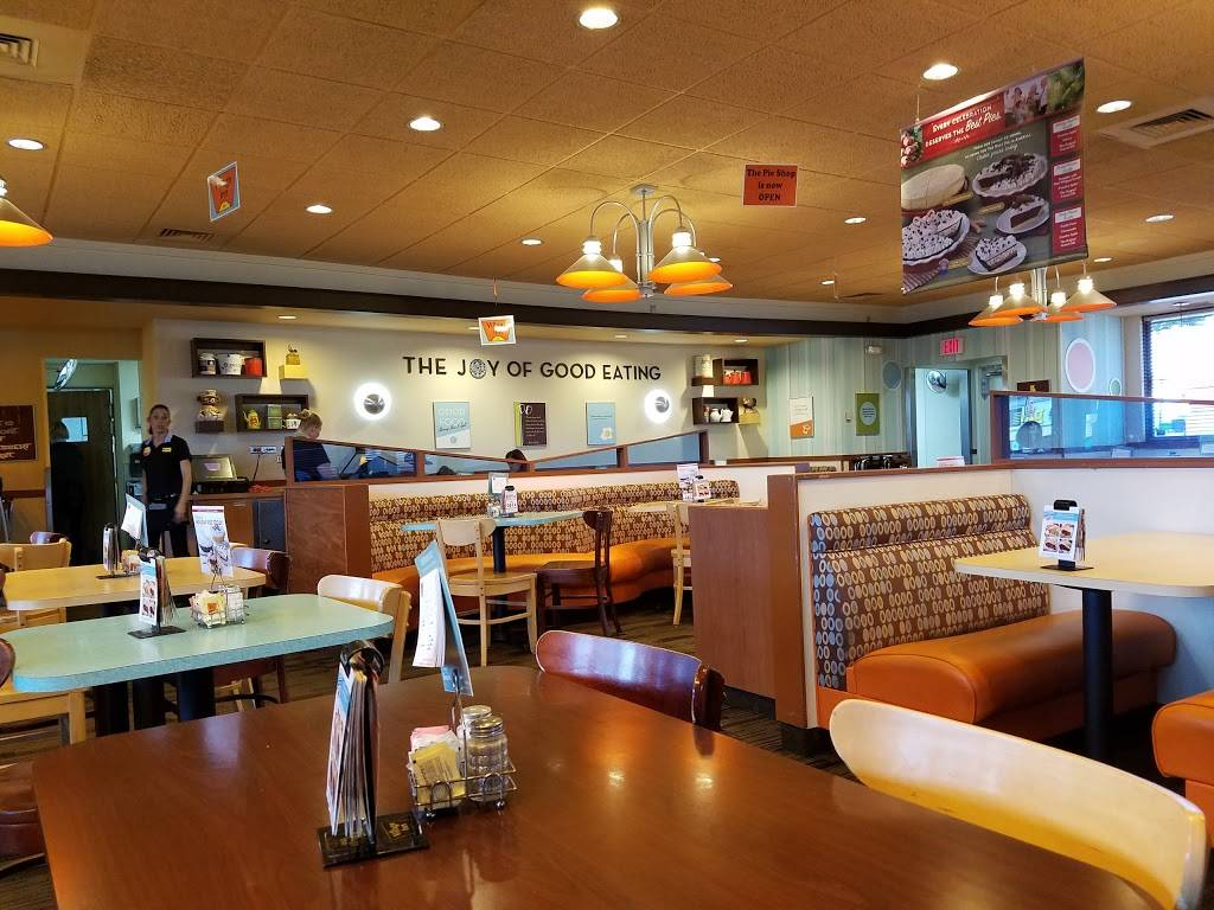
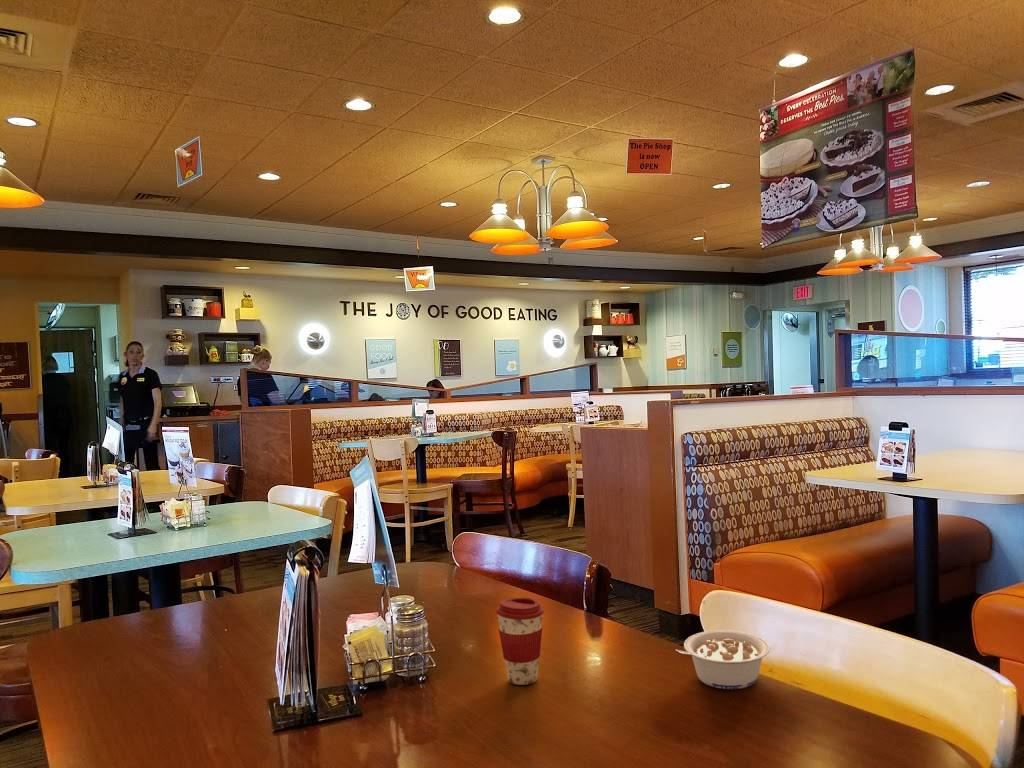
+ legume (725, 659)
+ coffee cup (521, 640)
